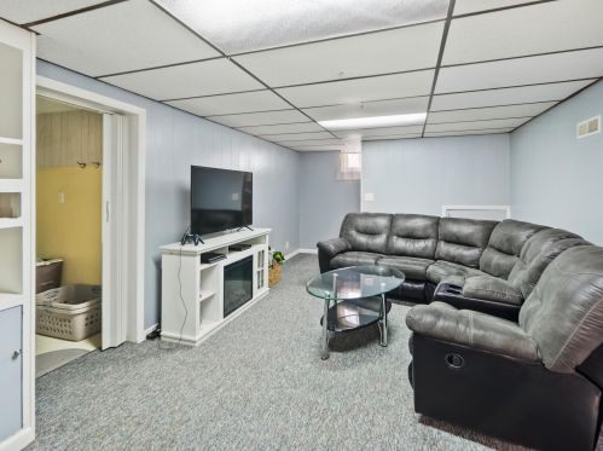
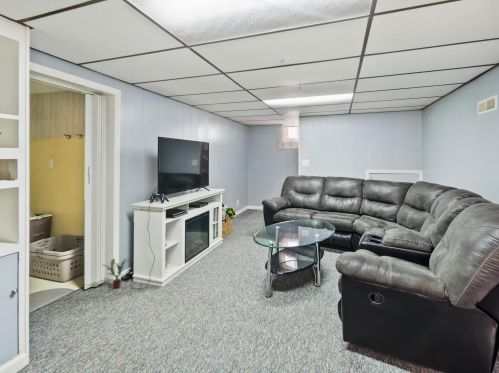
+ potted plant (119, 273)
